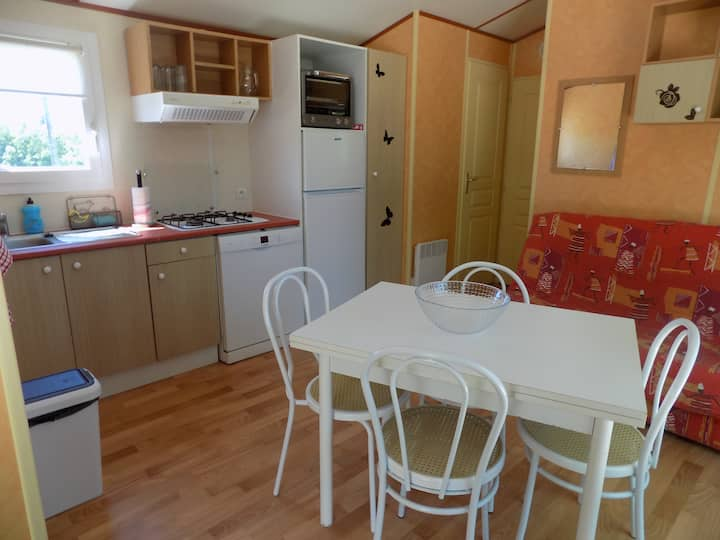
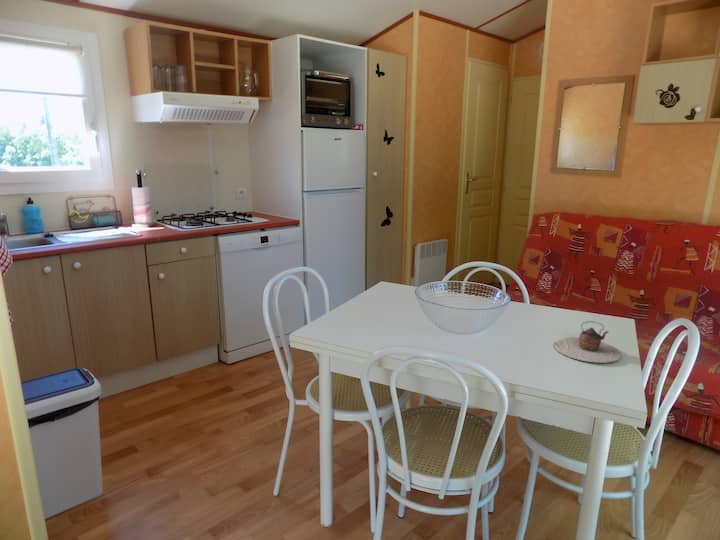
+ teapot (588, 336)
